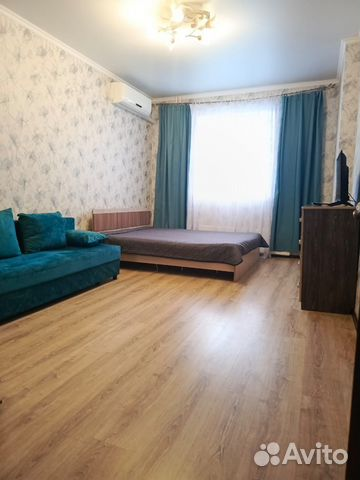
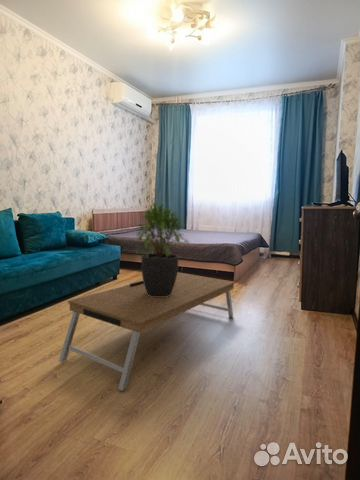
+ coffee table (163, 311)
+ potted plant (161, 245)
